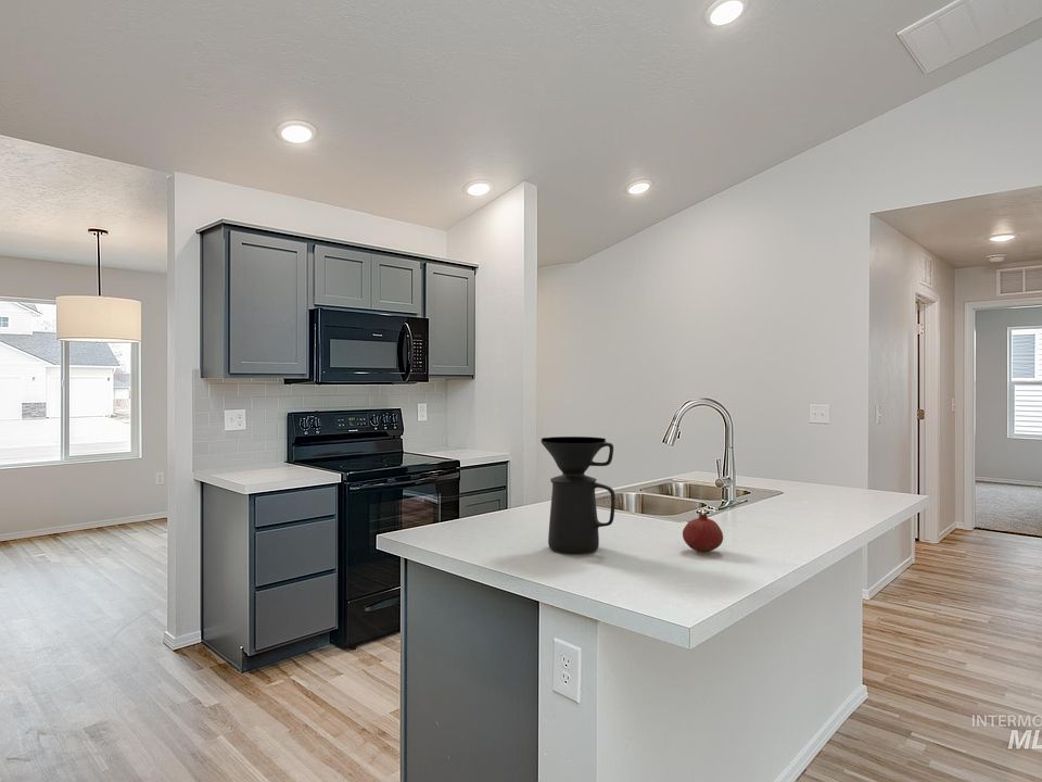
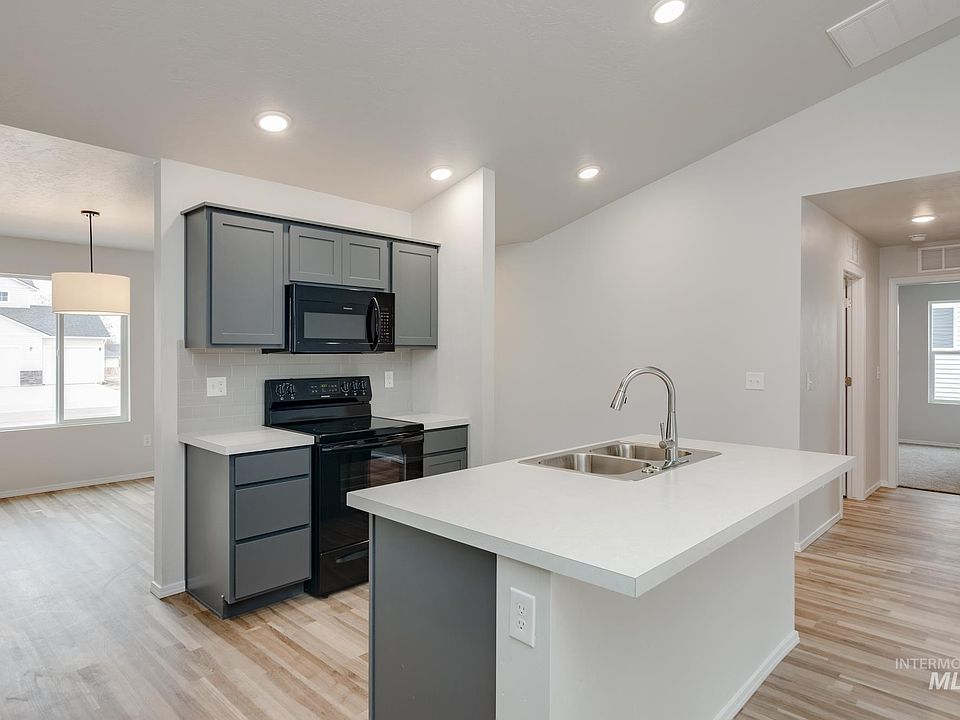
- fruit (702, 531)
- coffee maker (573, 493)
